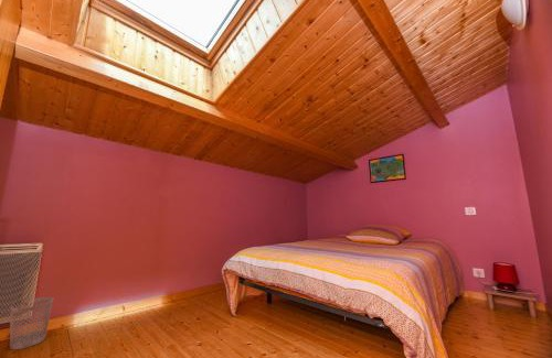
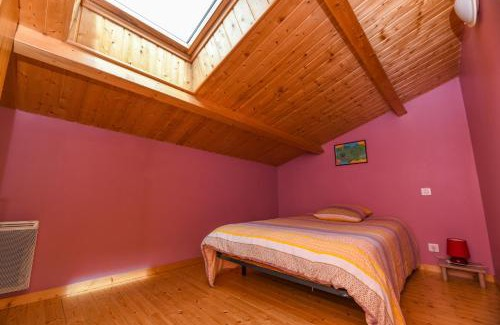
- wastebasket (30, 322)
